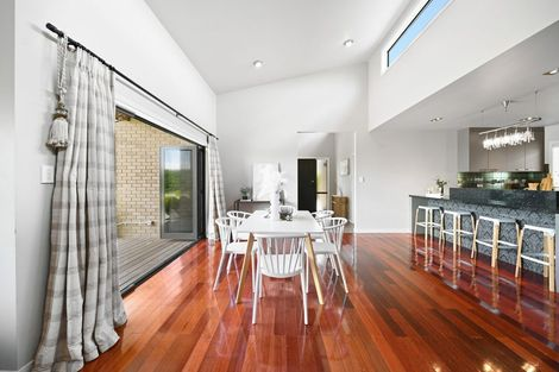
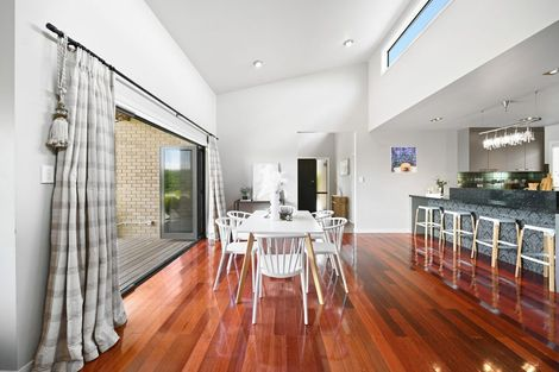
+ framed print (403, 159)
